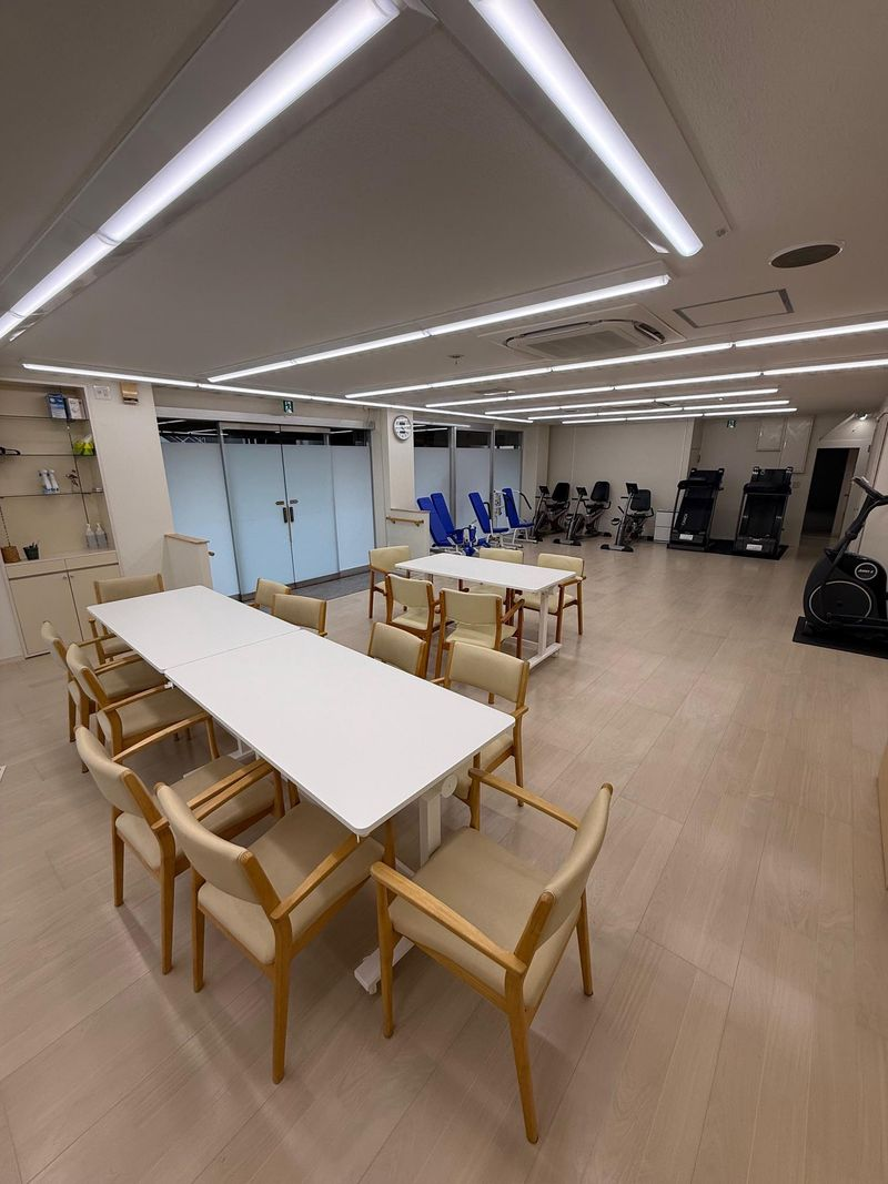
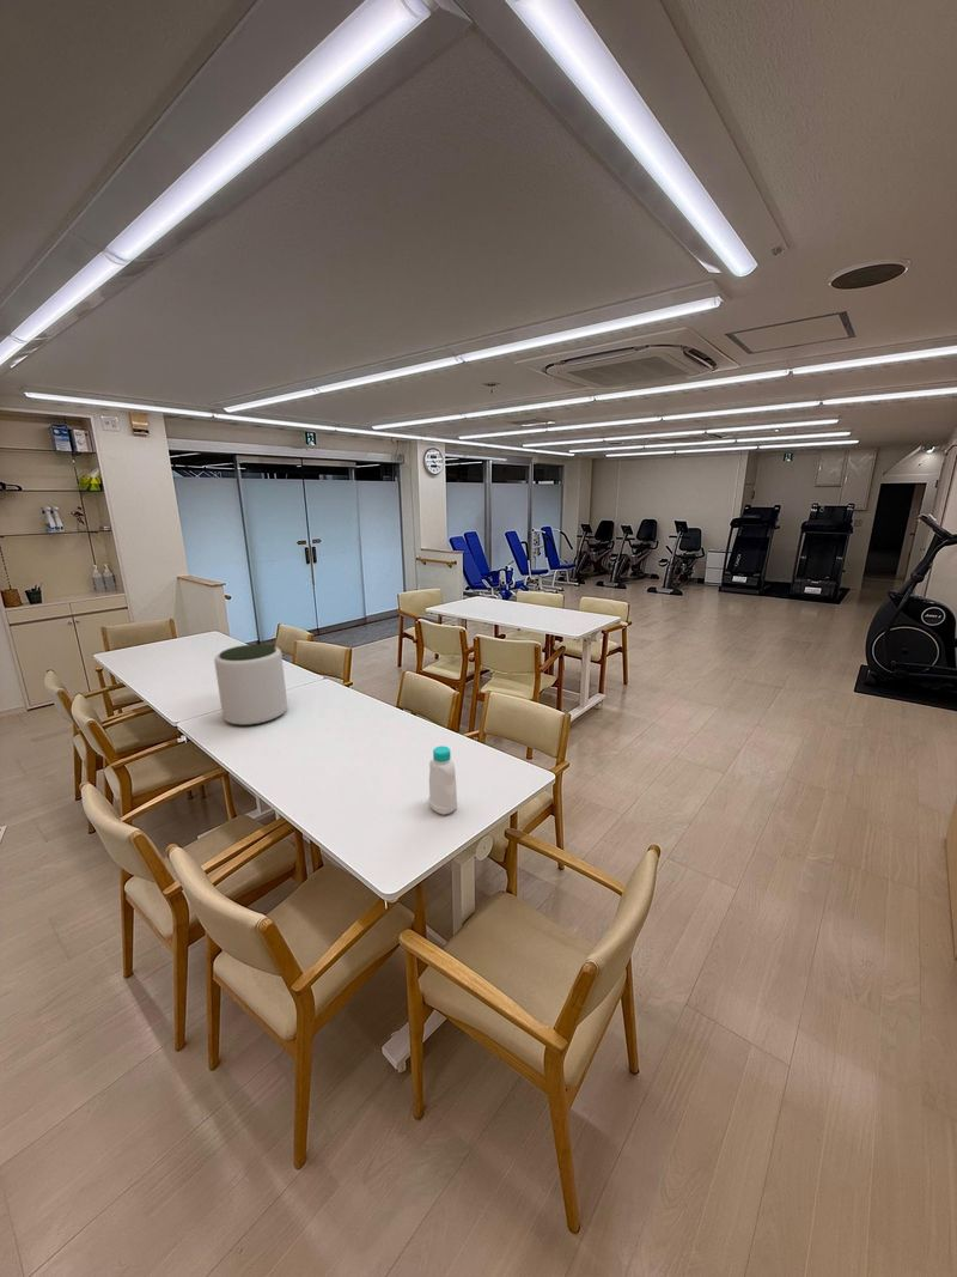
+ plant pot (251, 683)
+ bottle (441, 778)
